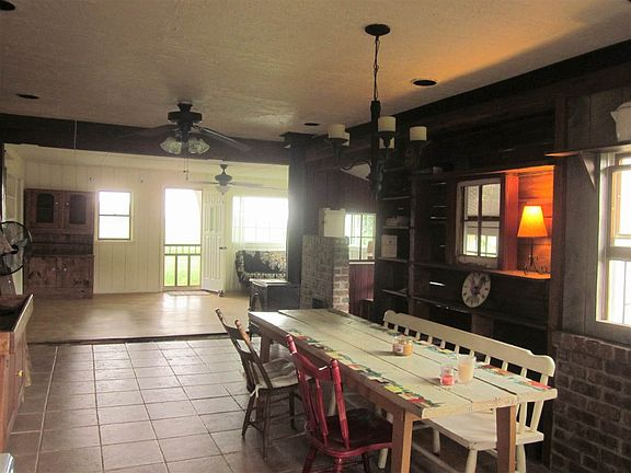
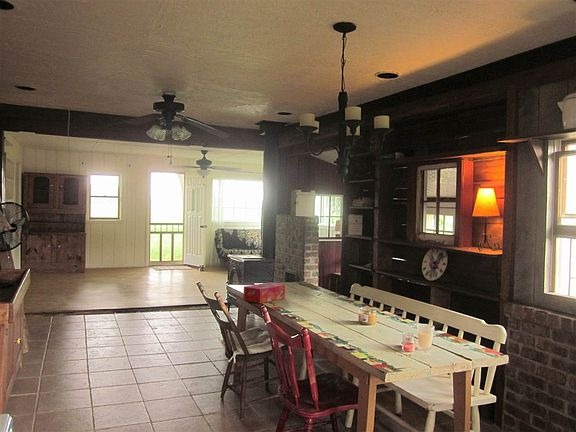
+ tissue box (264, 292)
